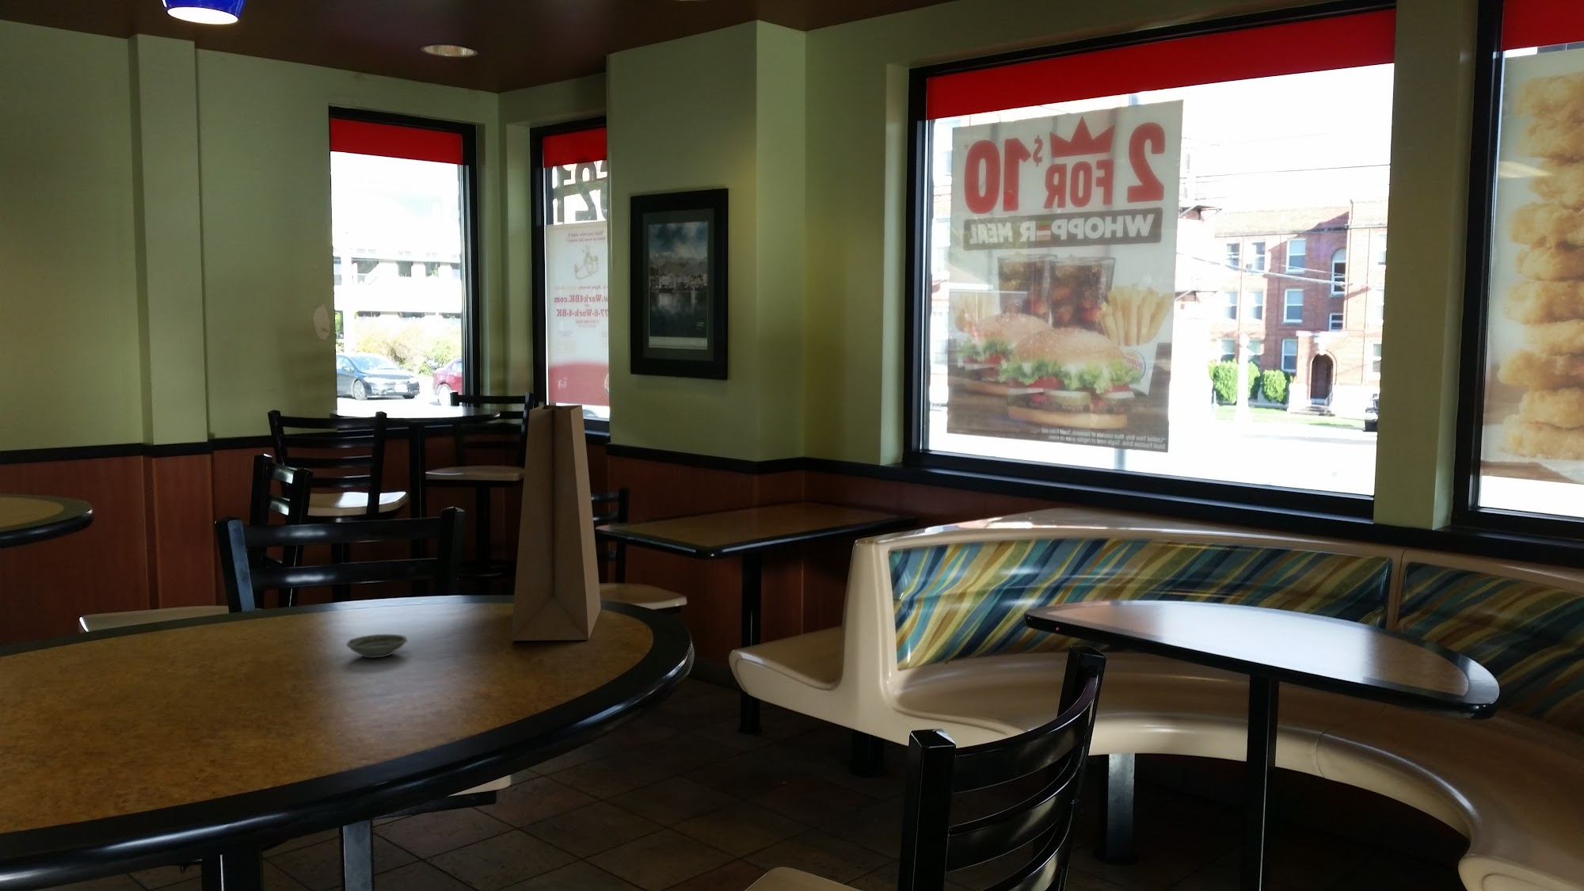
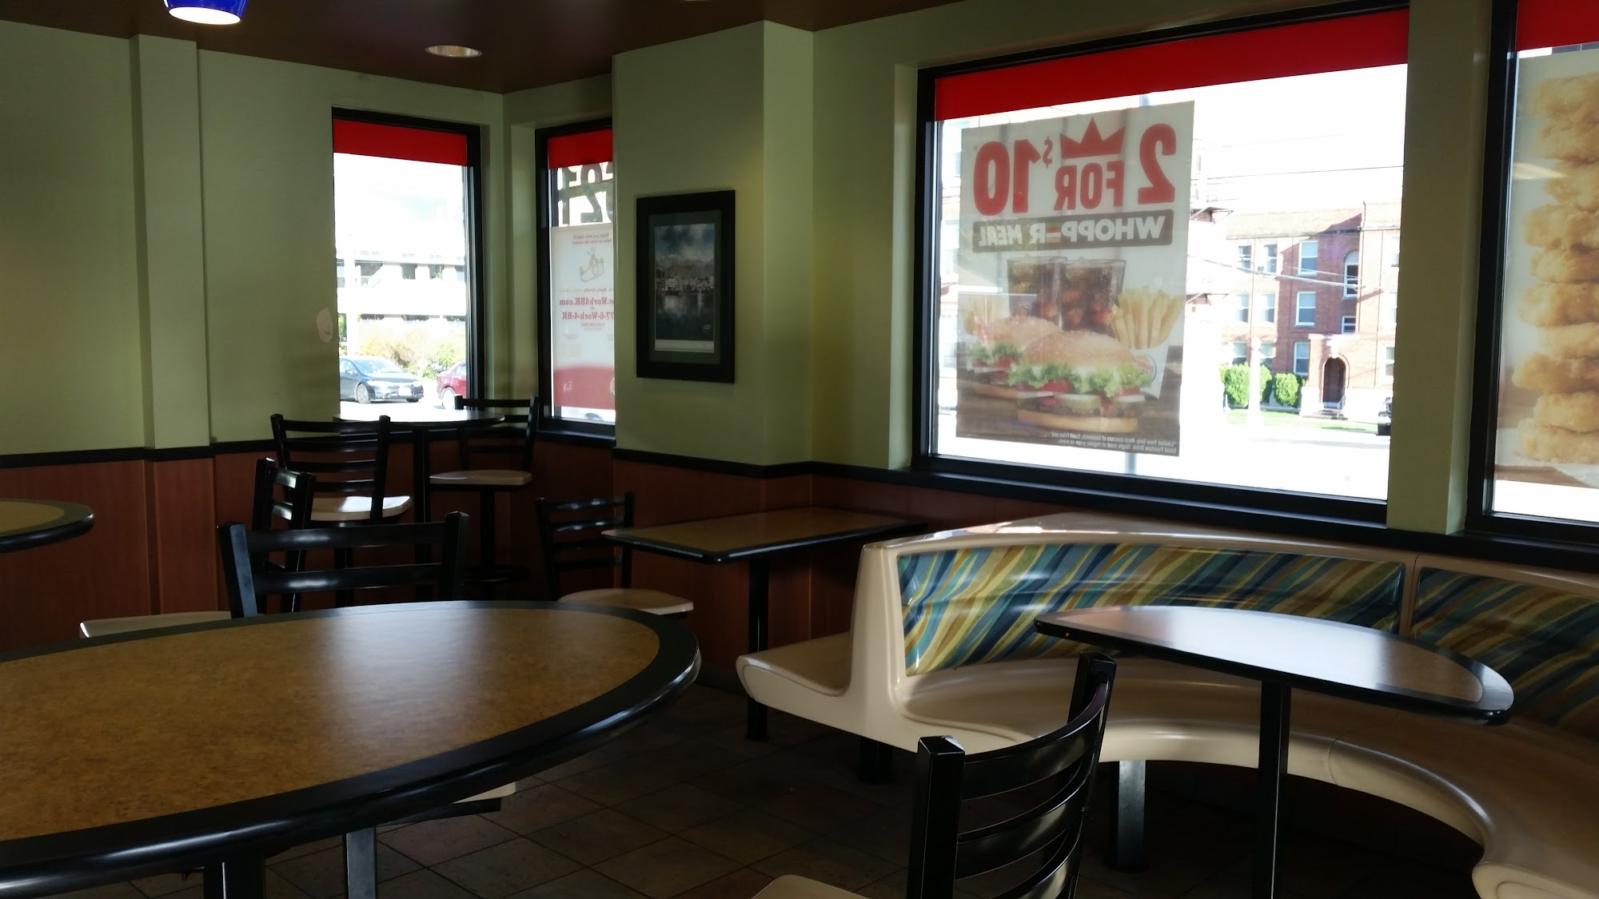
- saucer (378, 647)
- paper bag (558, 516)
